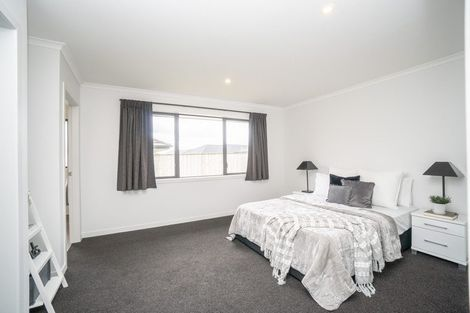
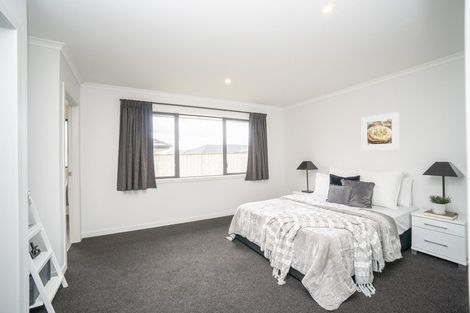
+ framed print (379, 132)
